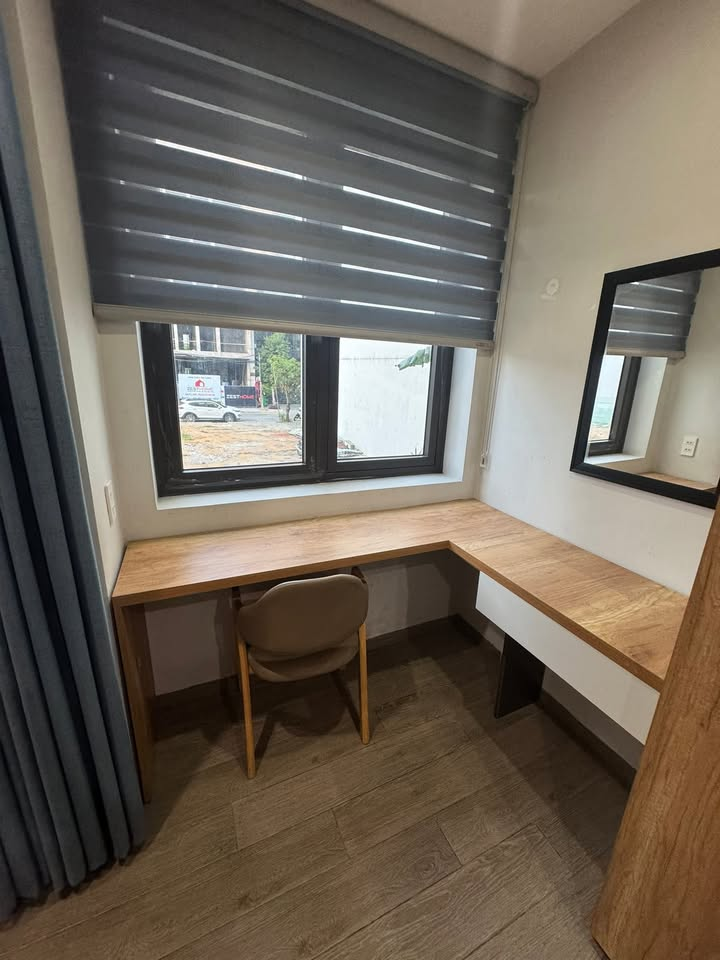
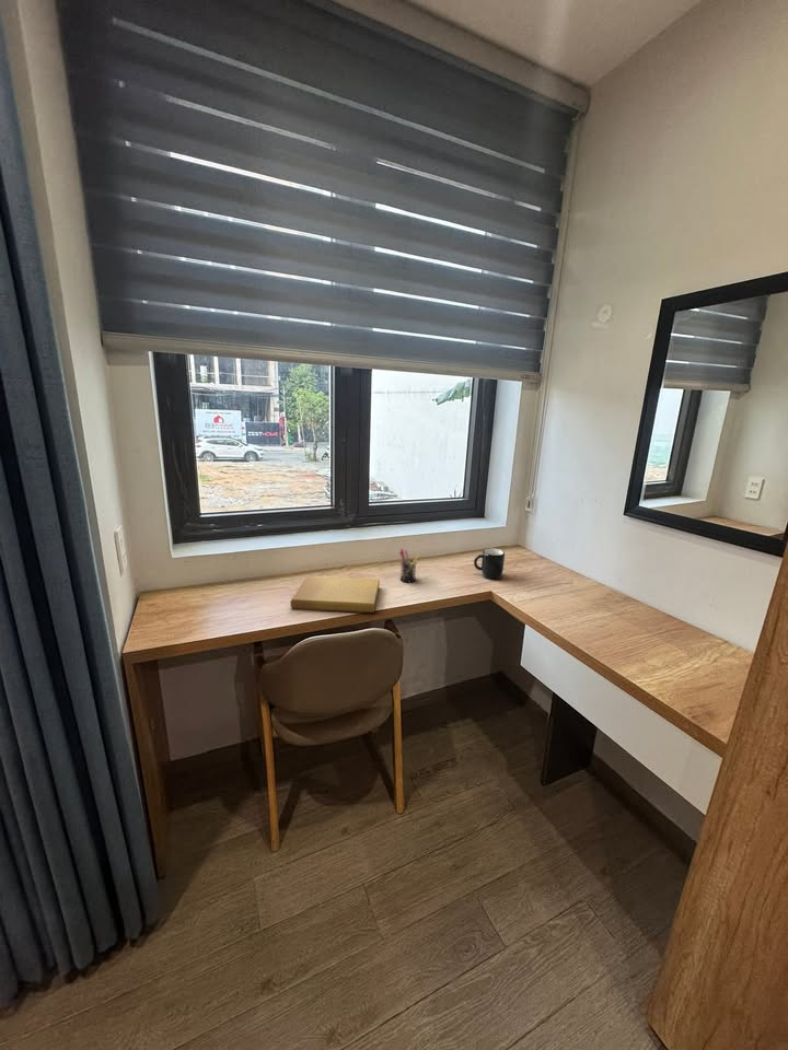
+ mug (488, 563)
+ book (337, 593)
+ pen holder (407, 564)
